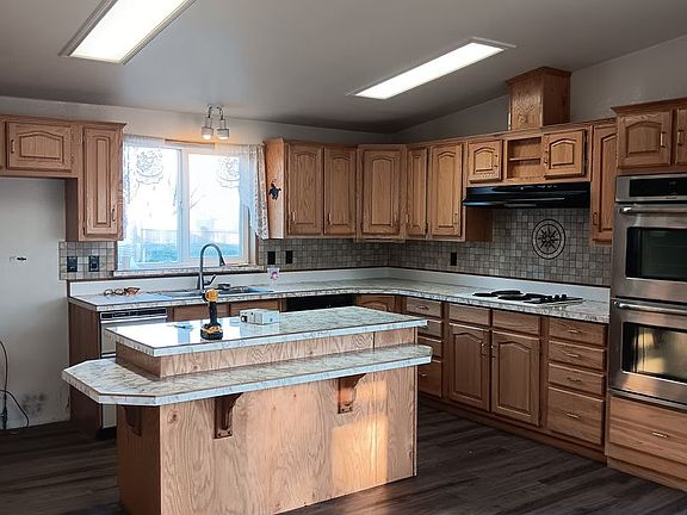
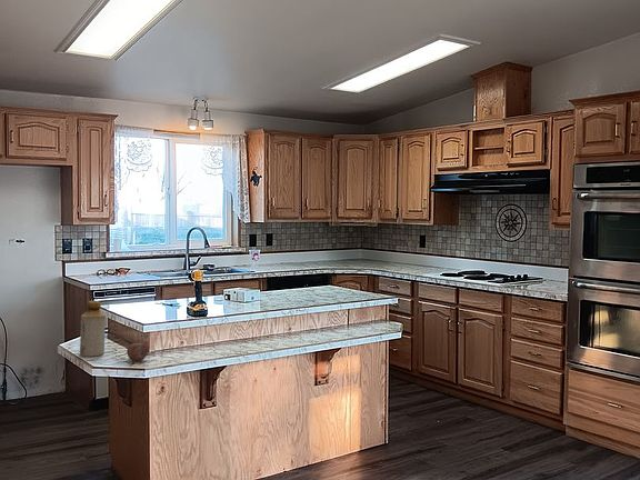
+ apple (137, 351)
+ bottle (92, 327)
